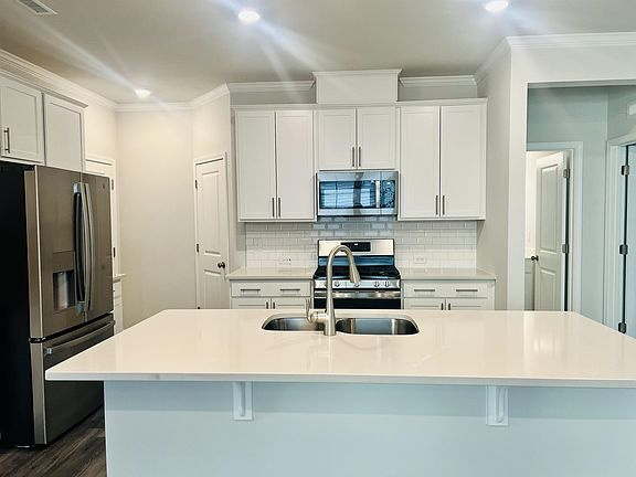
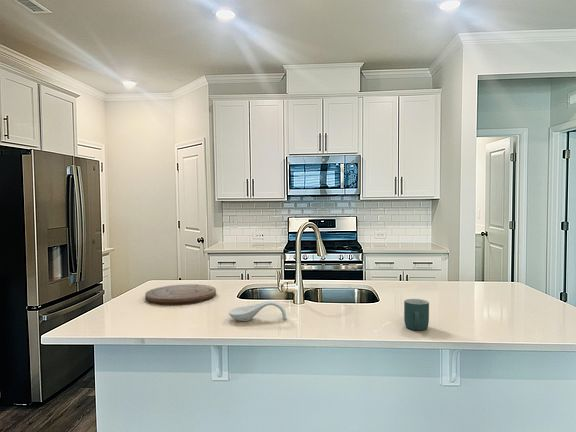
+ mug (418, 315)
+ spoon rest (257, 310)
+ cutting board (181, 293)
